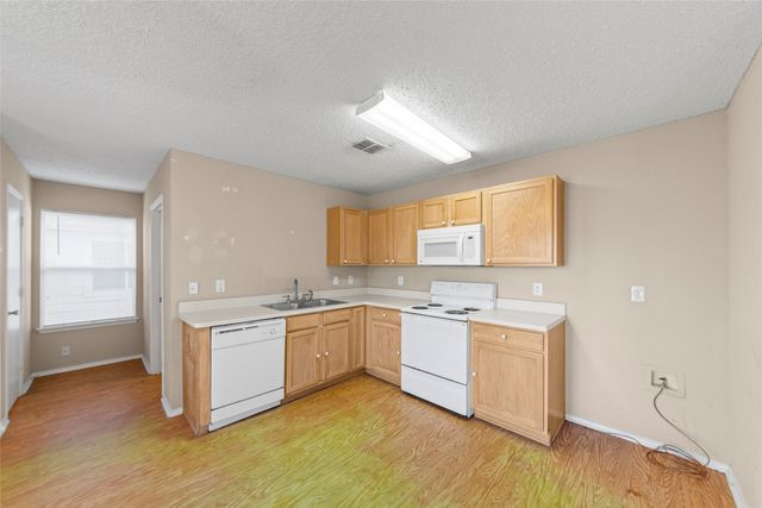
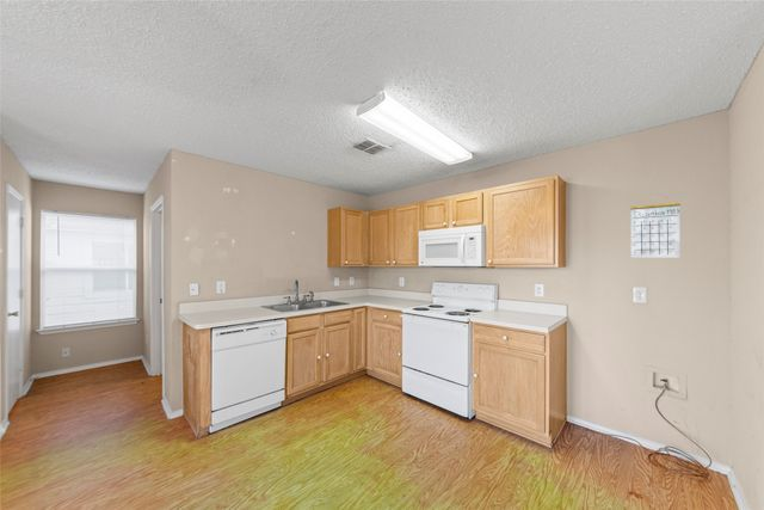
+ calendar (654, 225)
